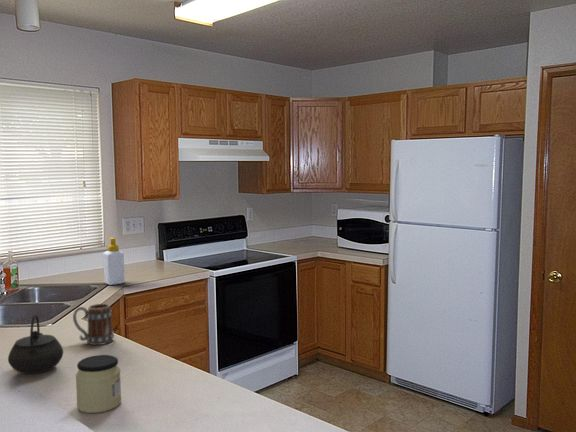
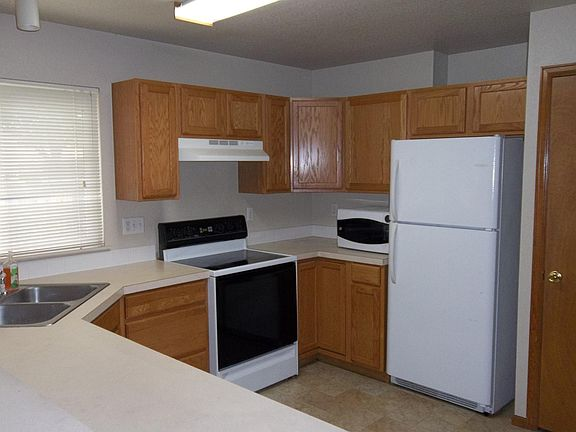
- jar (98, 382)
- soap bottle (113, 260)
- kettle (36, 340)
- mug (93, 323)
